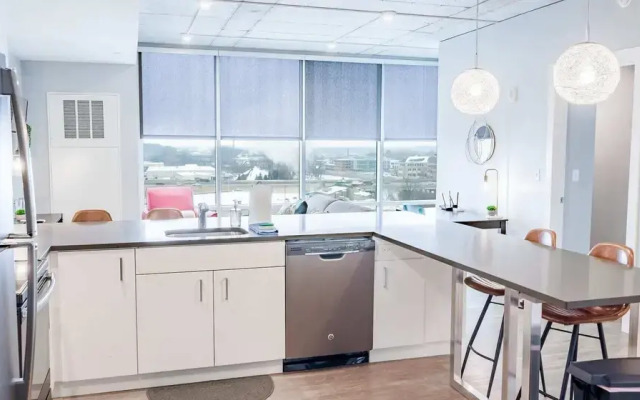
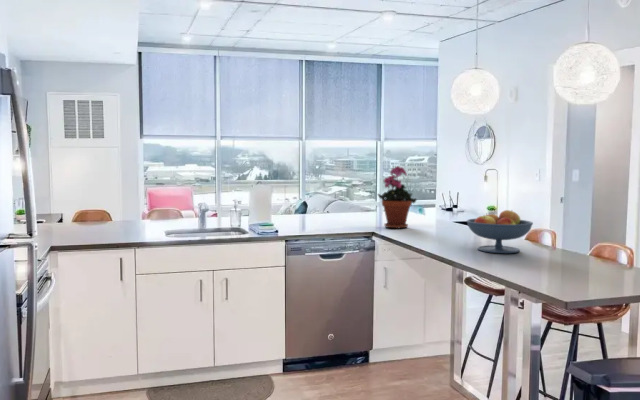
+ potted plant (395, 196)
+ fruit bowl (499, 230)
